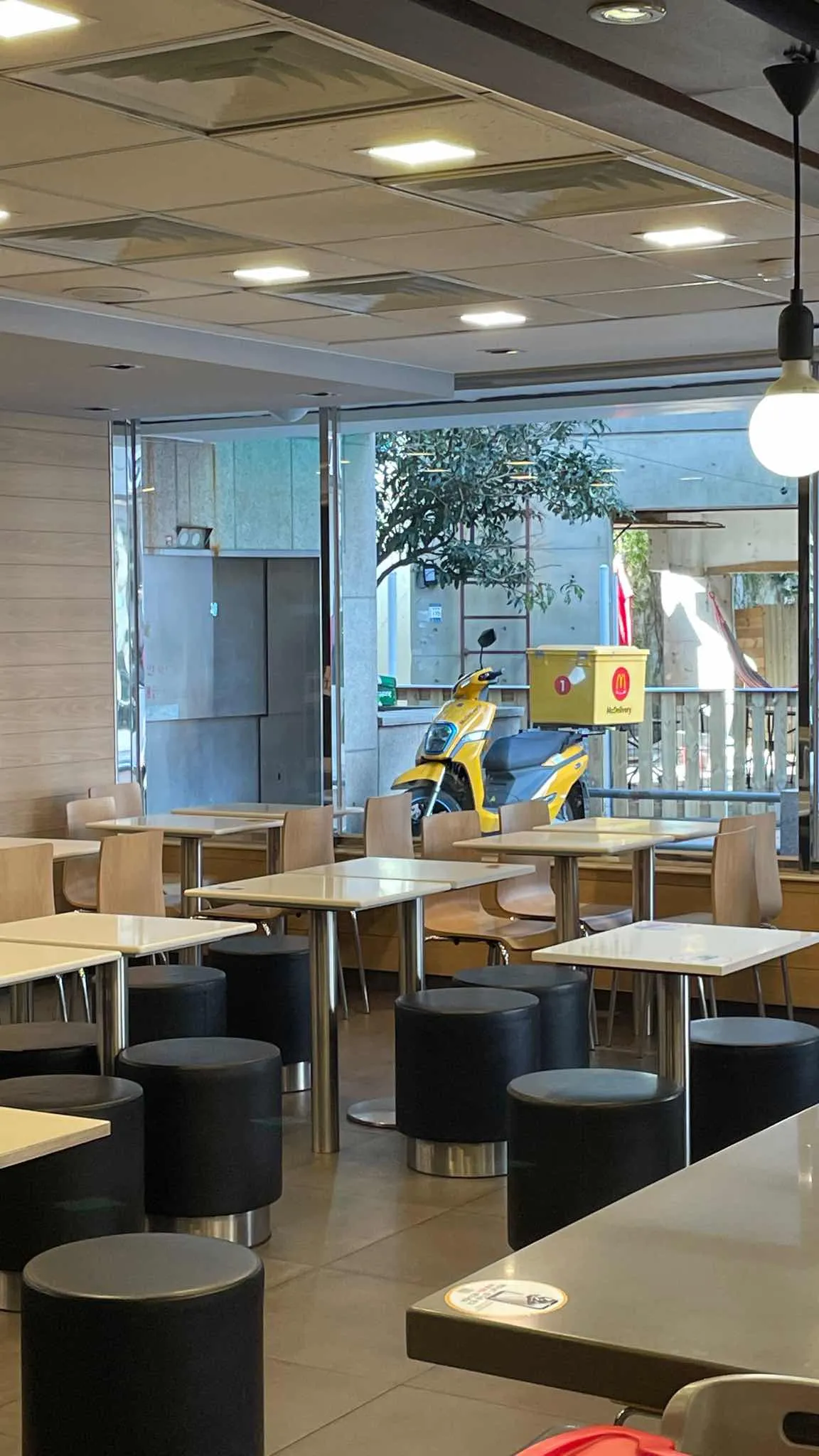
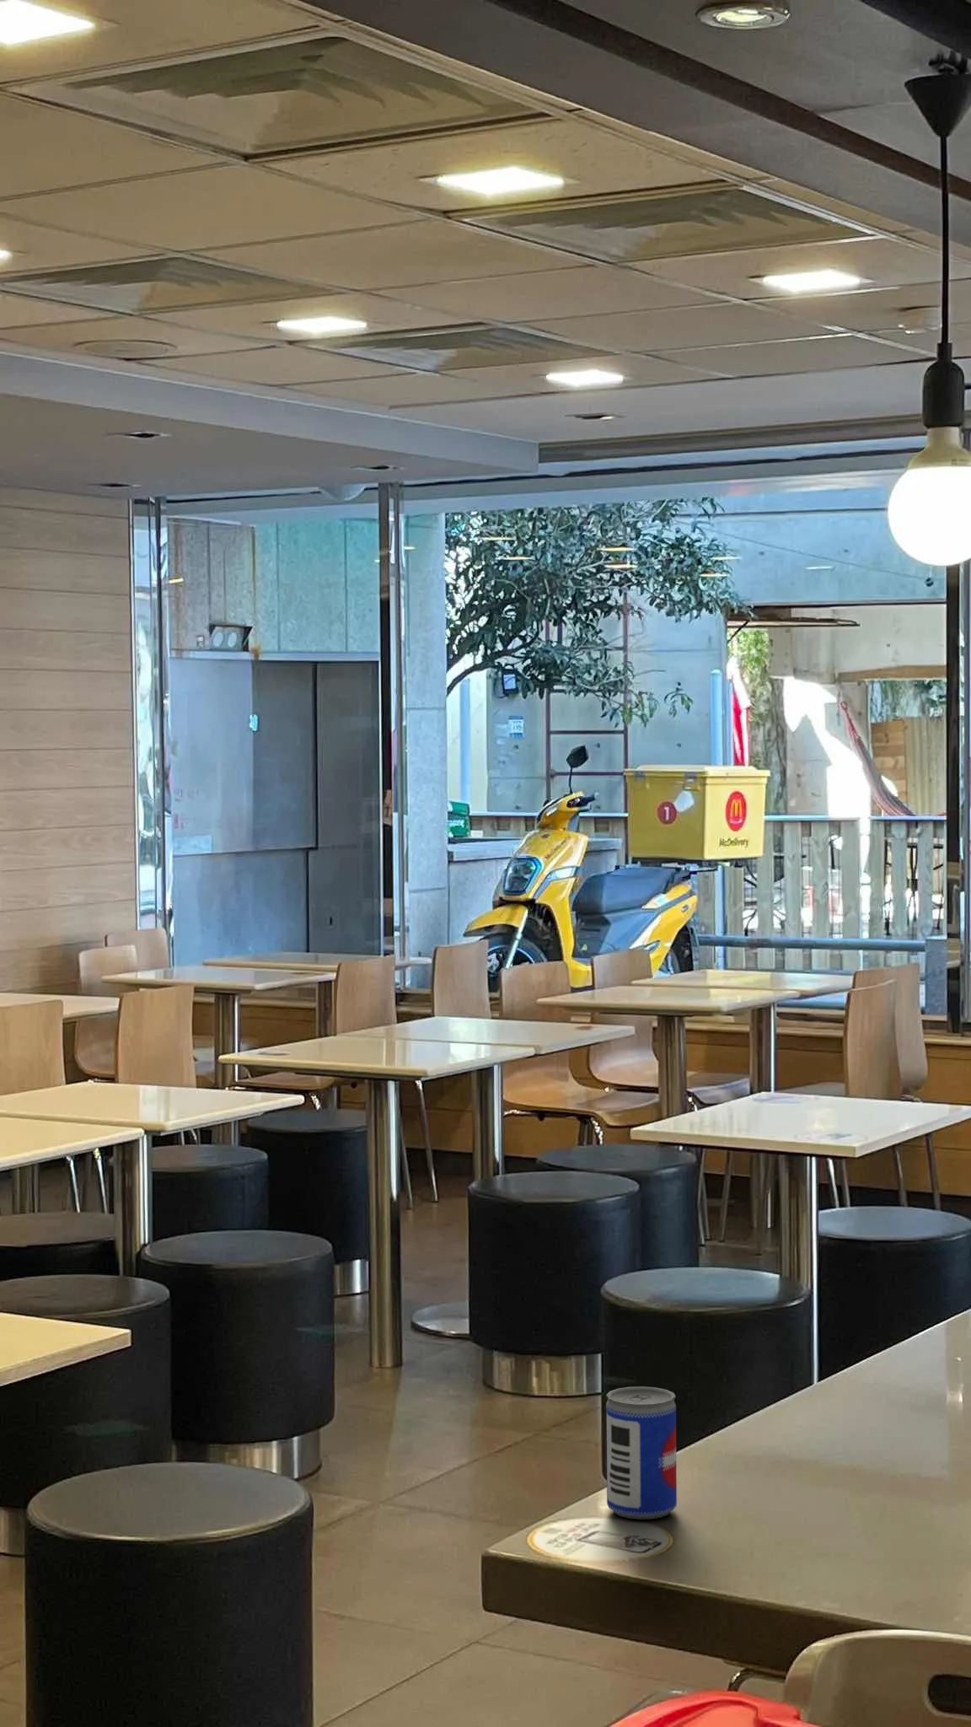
+ beer can (640, 1453)
